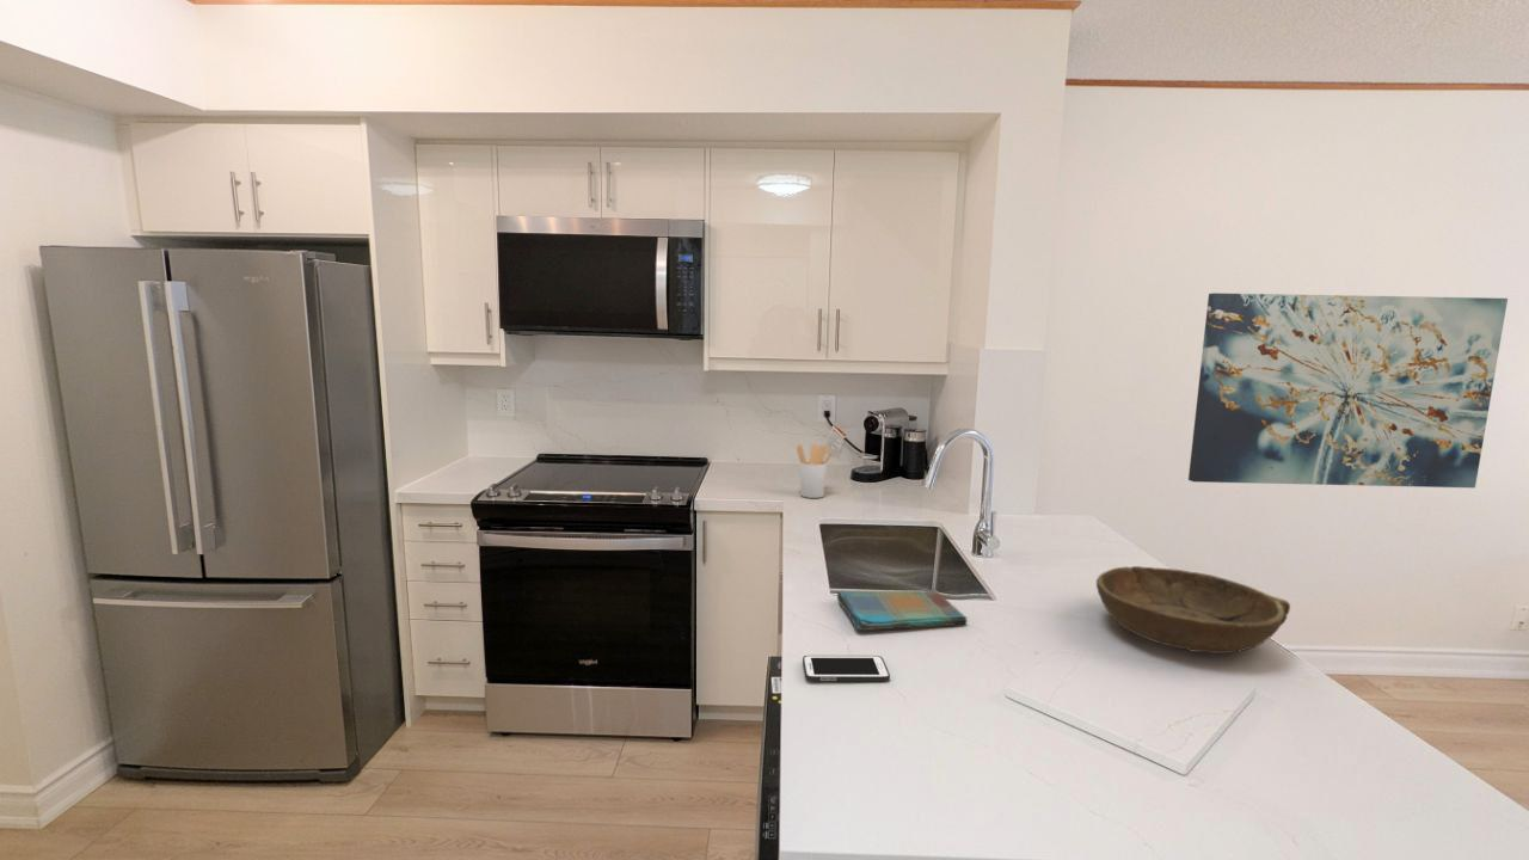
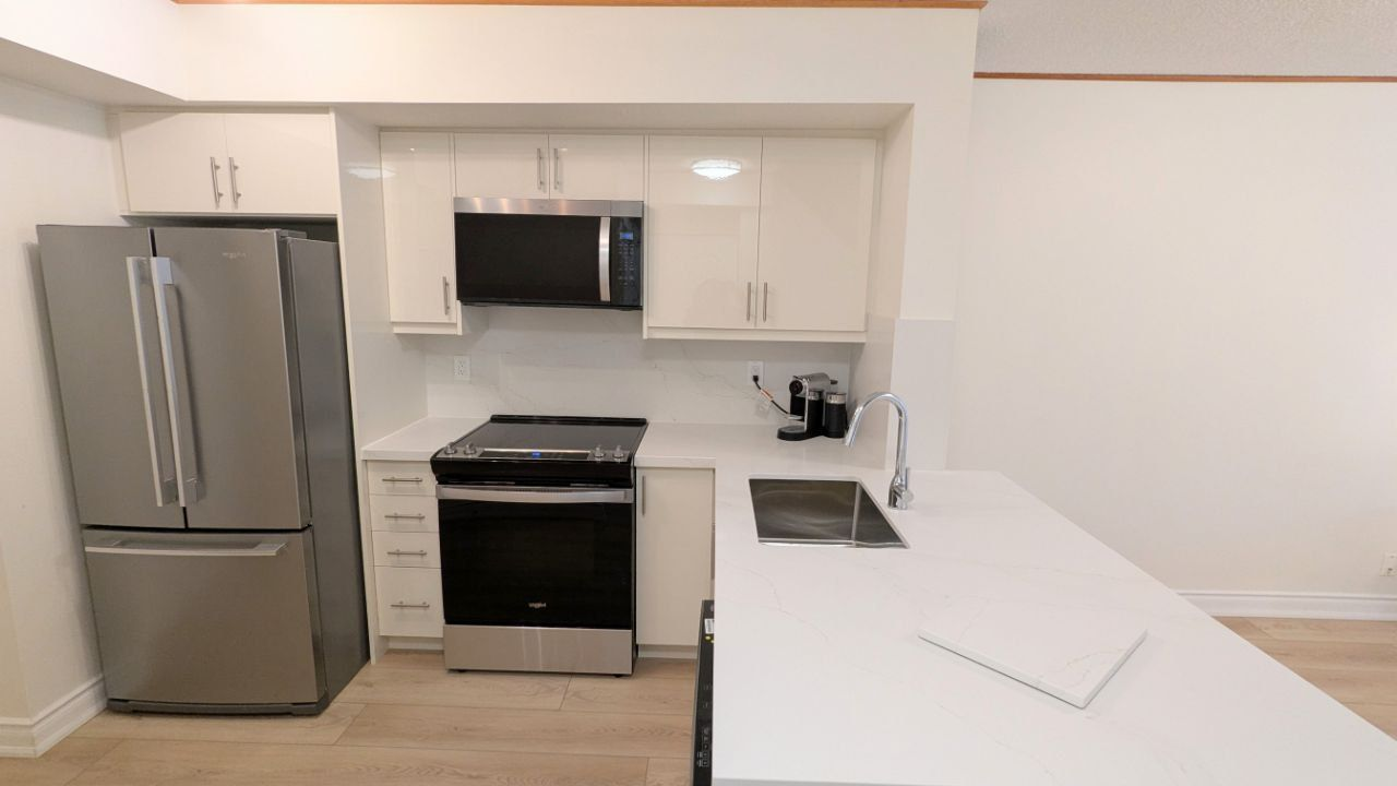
- utensil holder (815, 469)
- bowl (1183, 610)
- wall art (1343, 392)
- cell phone (845, 668)
- dish towel (898, 607)
